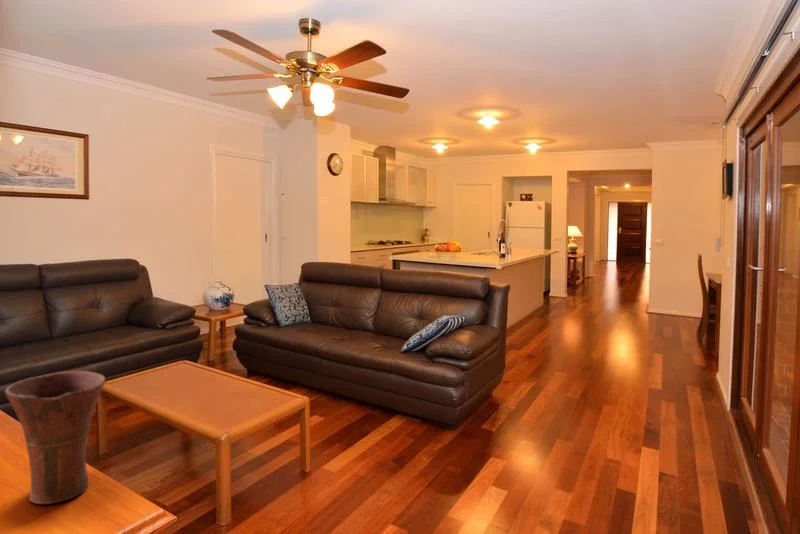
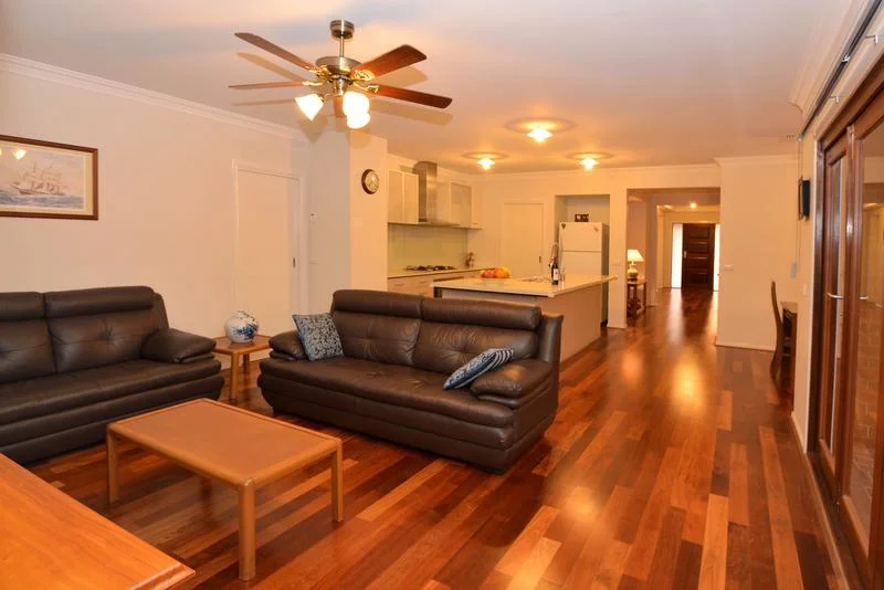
- vase (60, 436)
